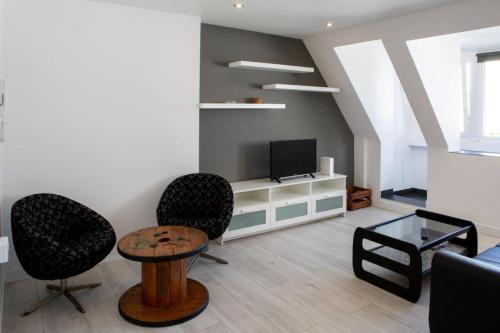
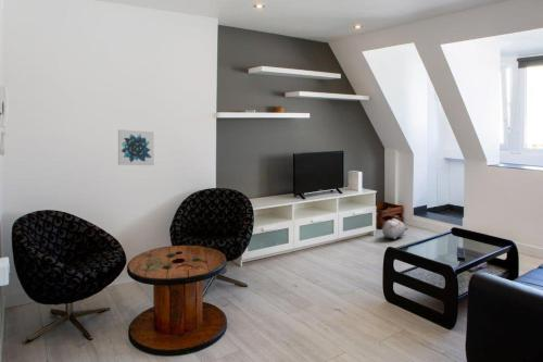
+ plush toy (394, 227)
+ wall art (136, 148)
